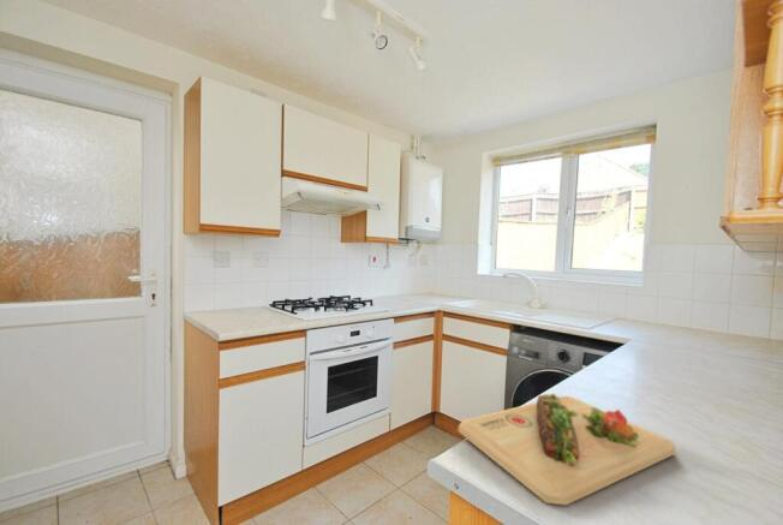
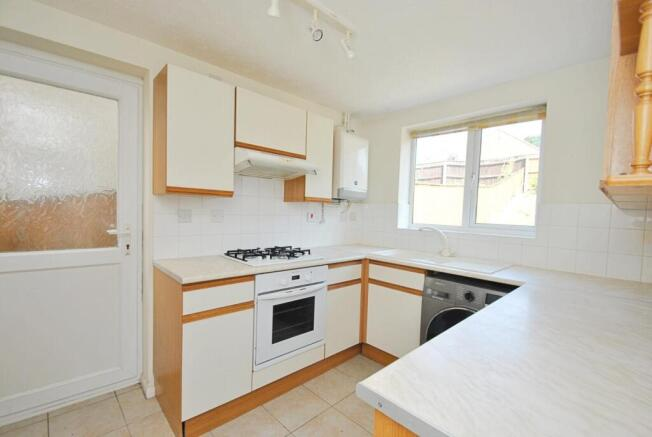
- cutting board (563, 423)
